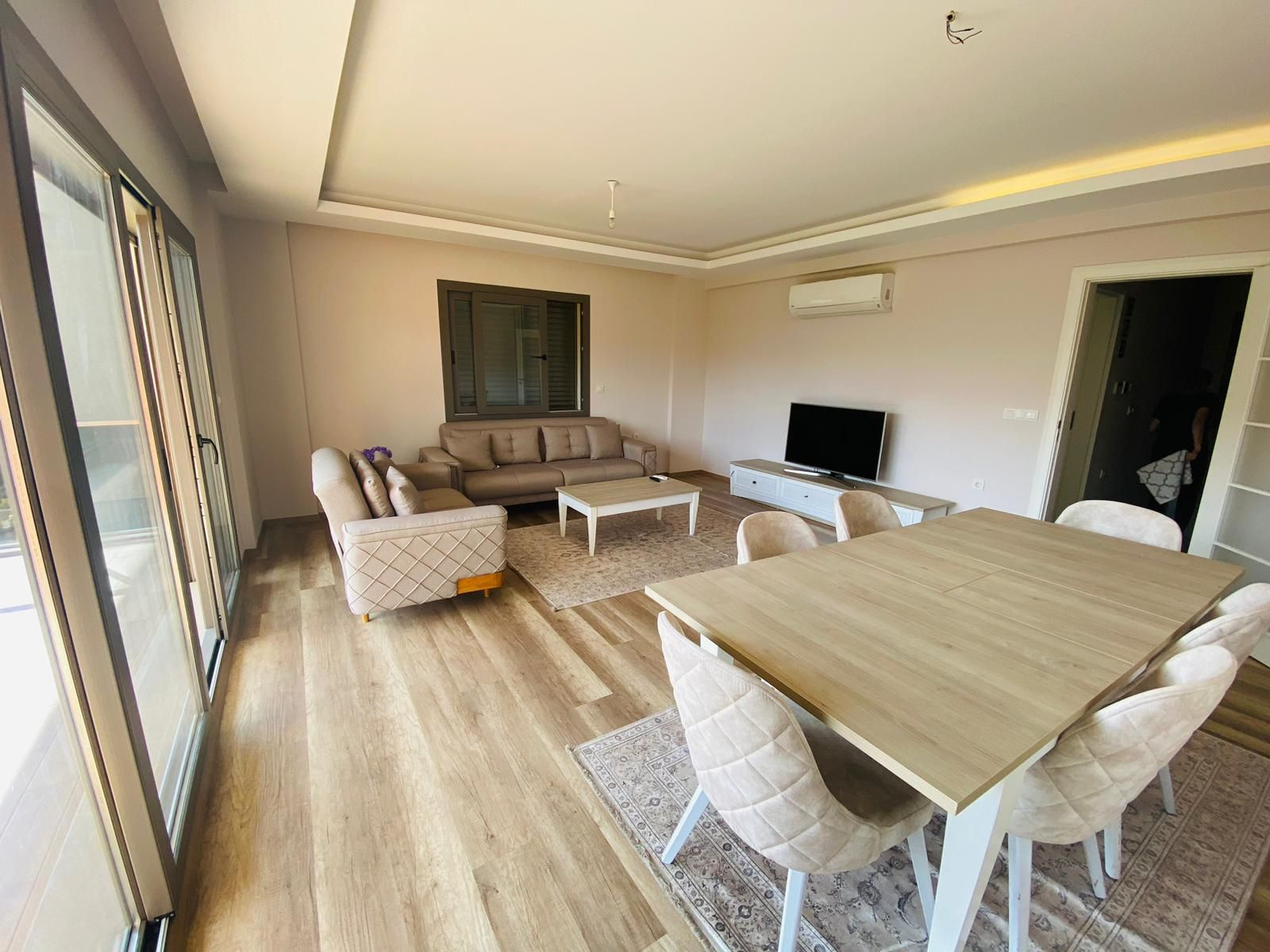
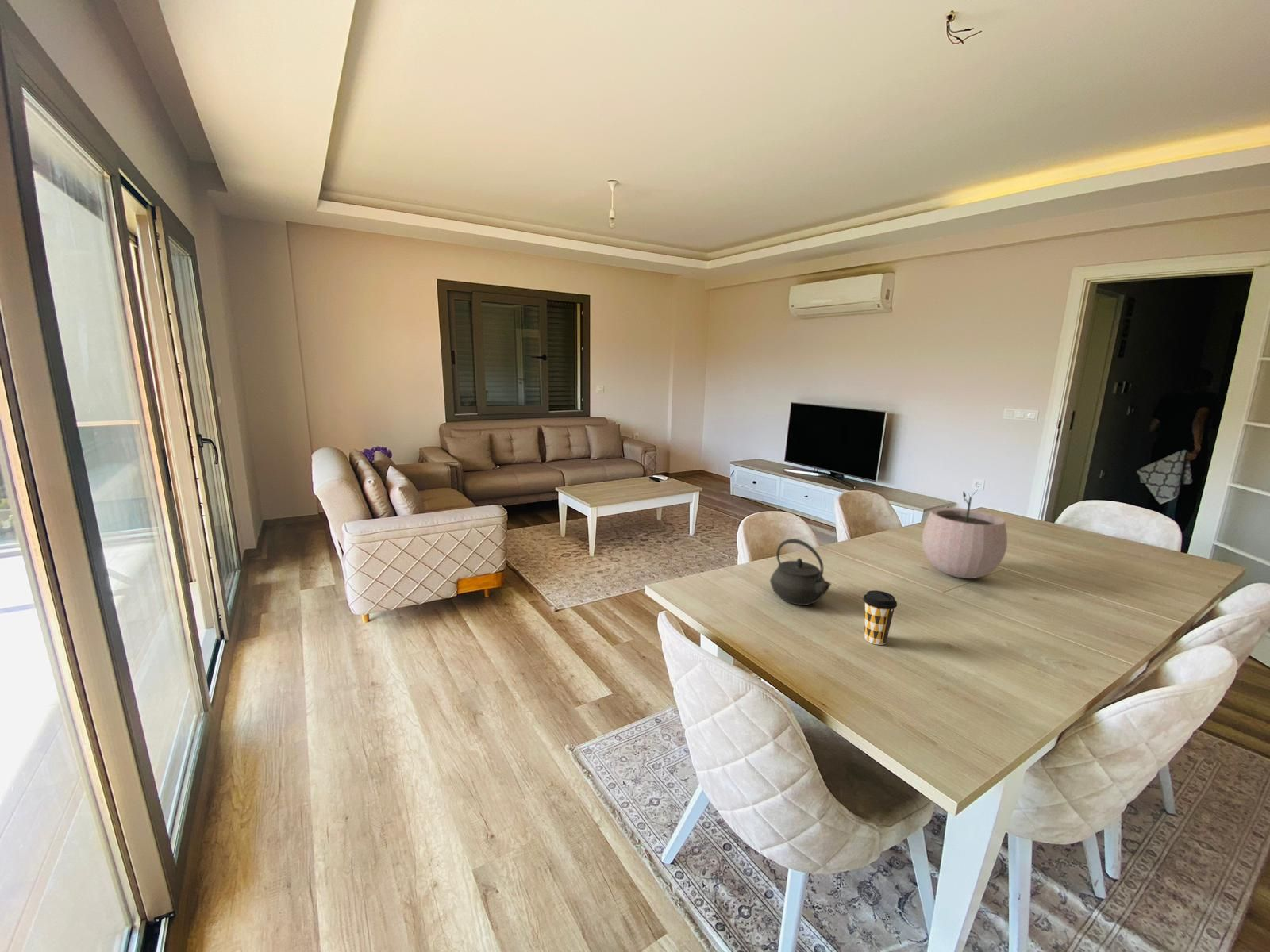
+ kettle (802, 570)
+ coffee cup (877, 617)
+ plant pot (964, 532)
